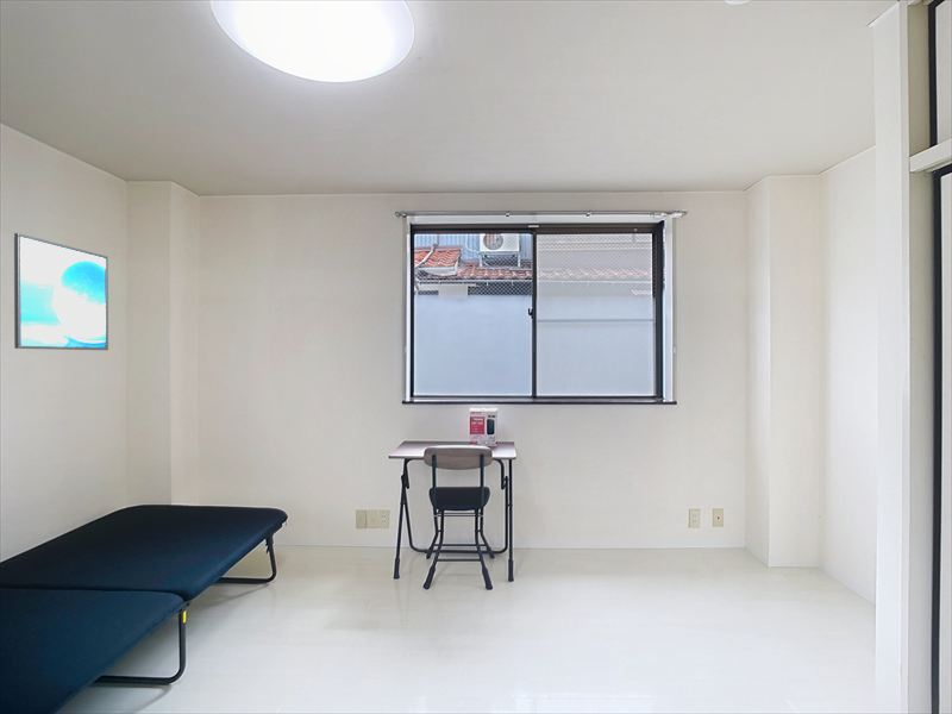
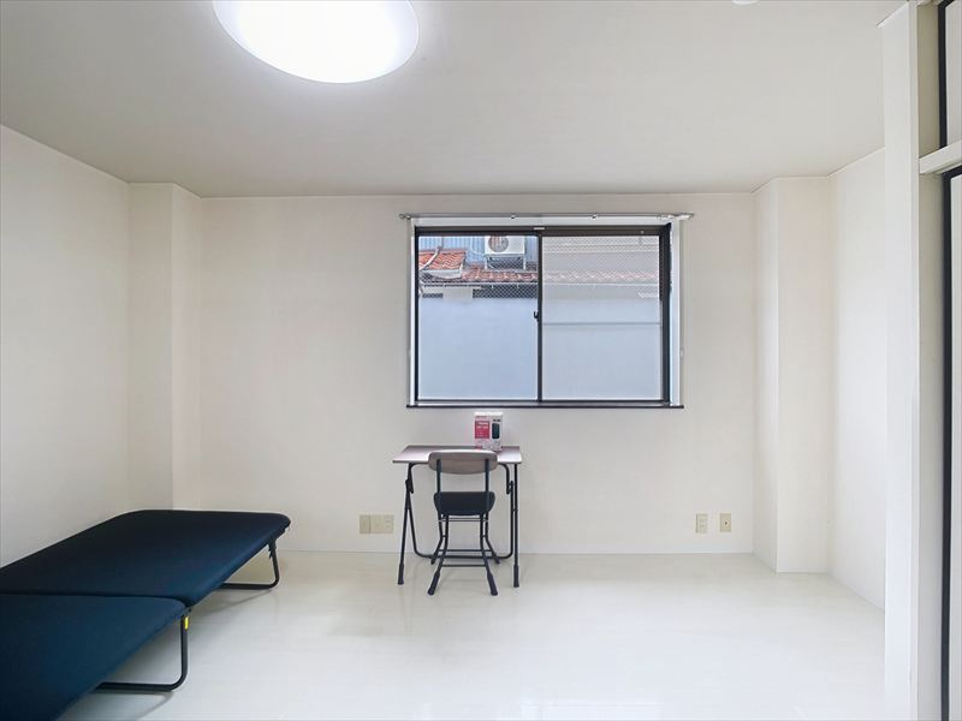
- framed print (65, 298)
